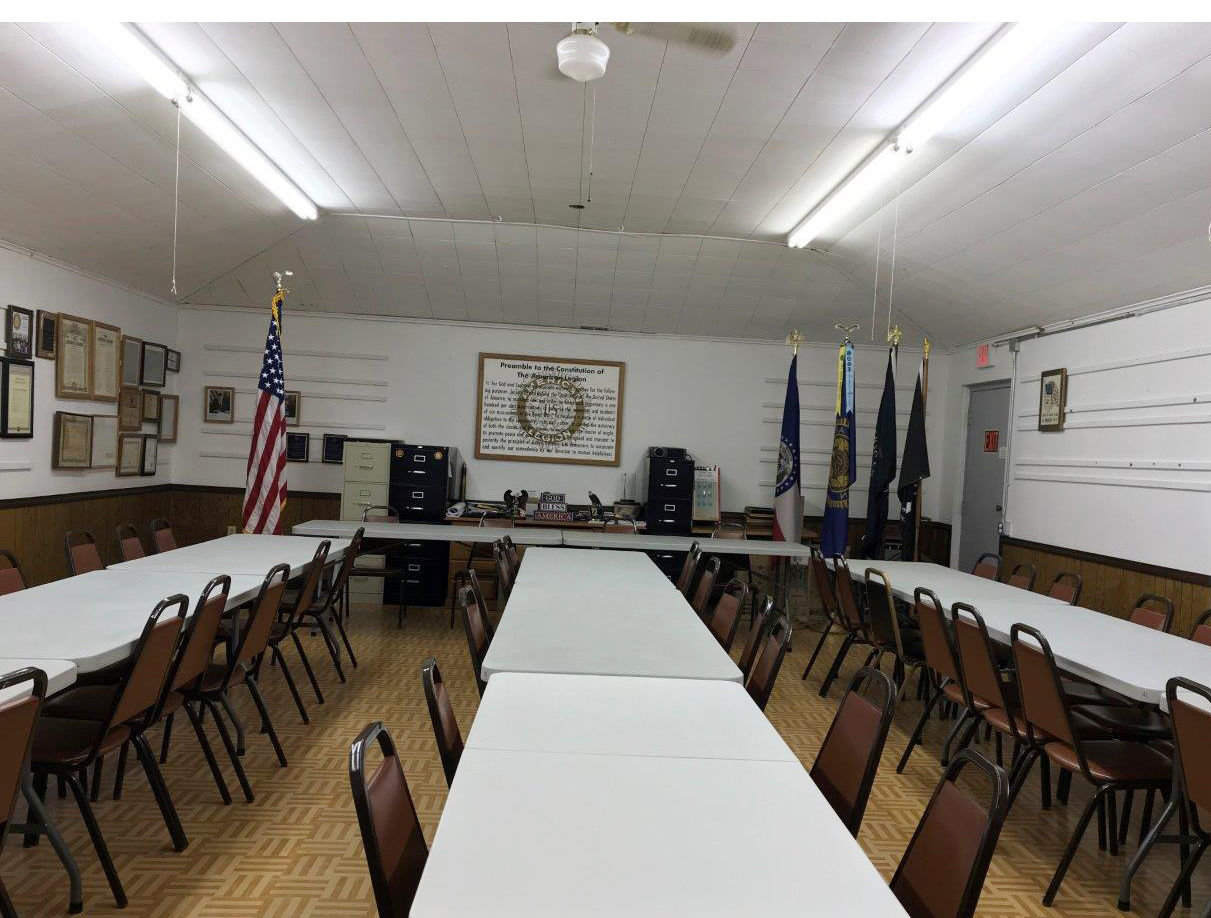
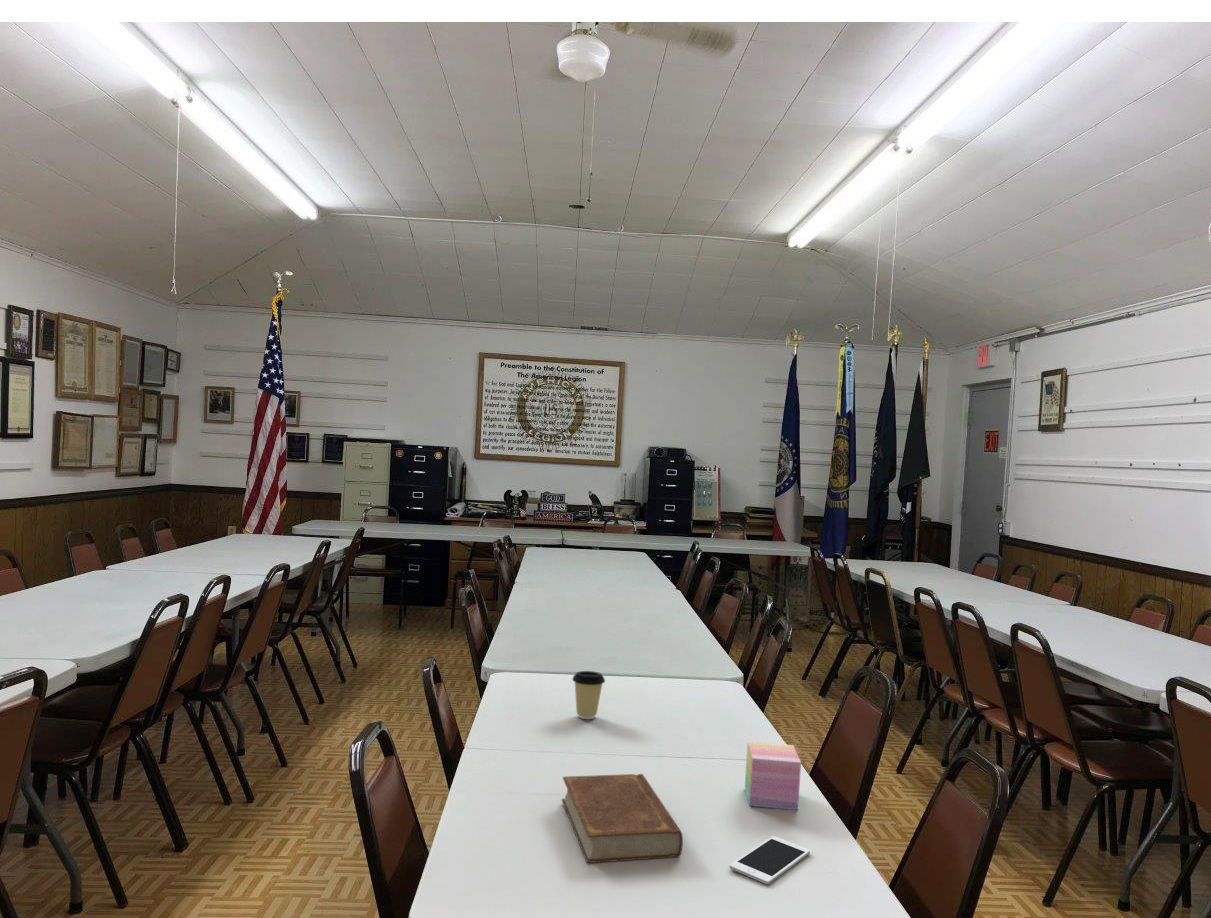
+ coffee cup (587, 694)
+ cell phone (770, 858)
+ sticky notes (772, 774)
+ book (618, 814)
